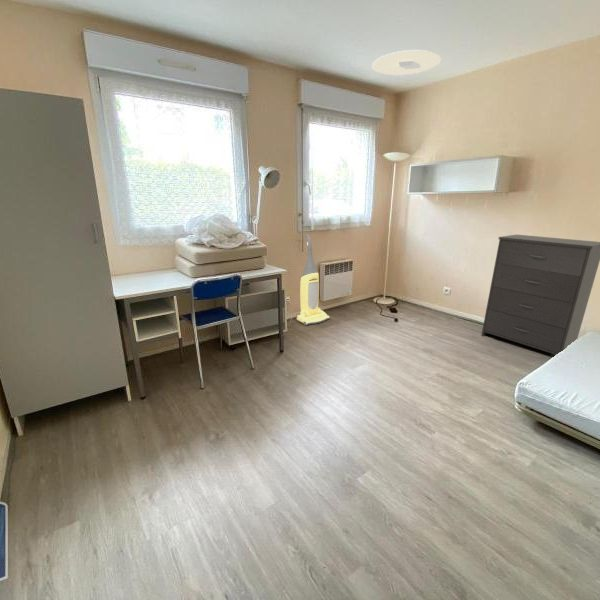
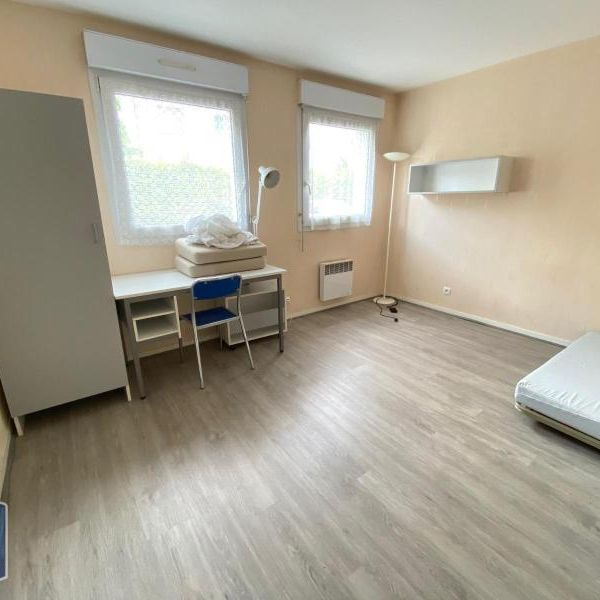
- dresser (536, 293)
- vacuum cleaner (312, 279)
- ceiling light (405, 60)
